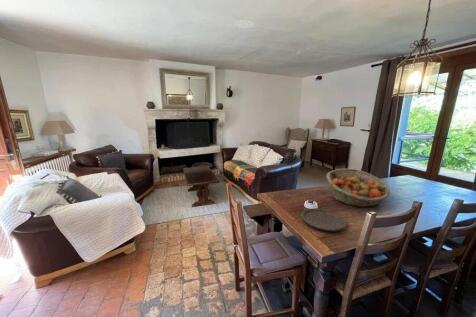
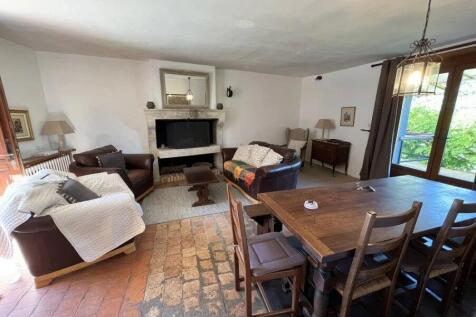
- plate (322, 219)
- fruit basket (356, 186)
